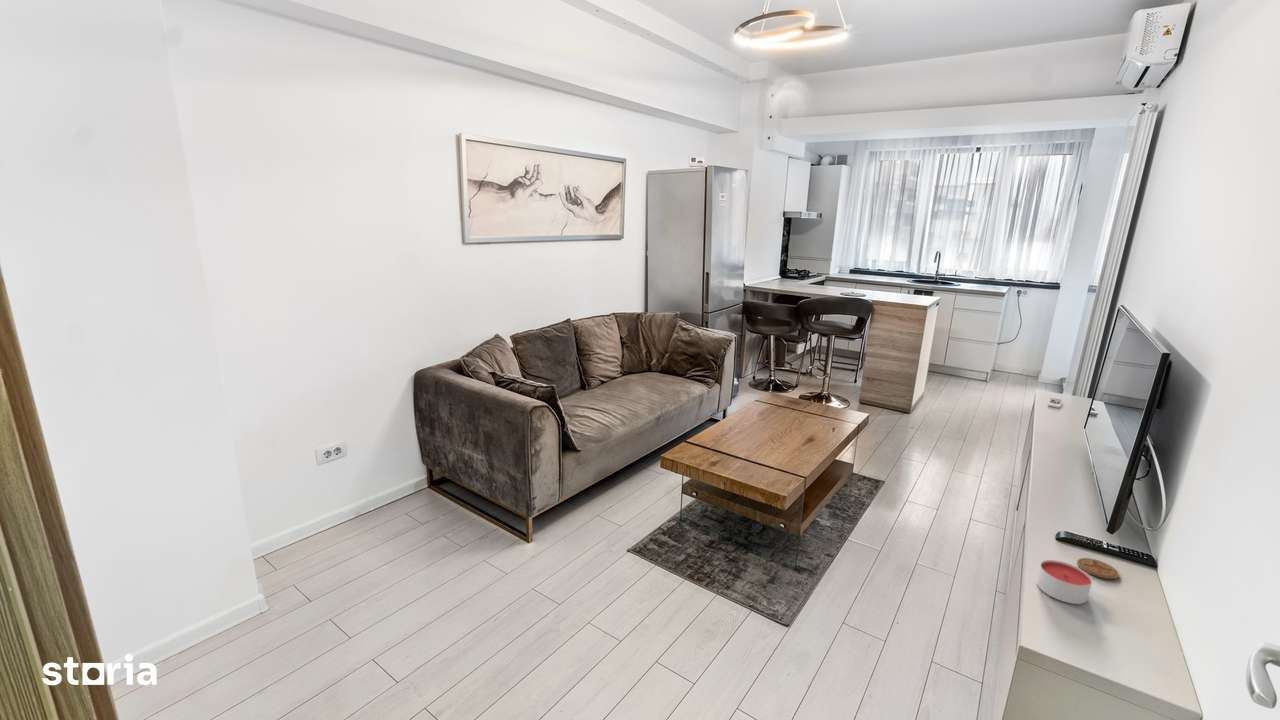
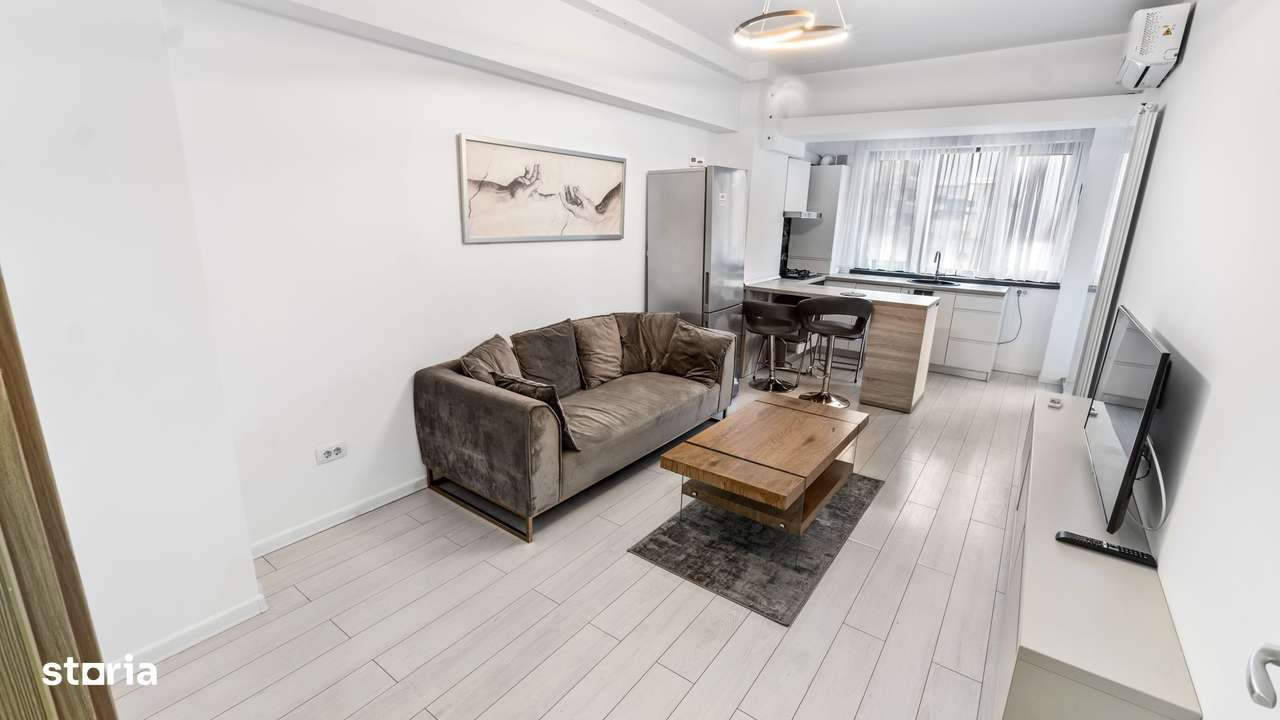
- coaster (1097, 568)
- candle (1063, 580)
